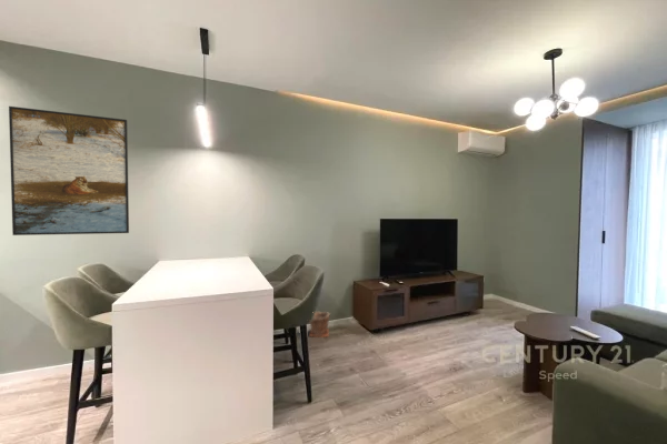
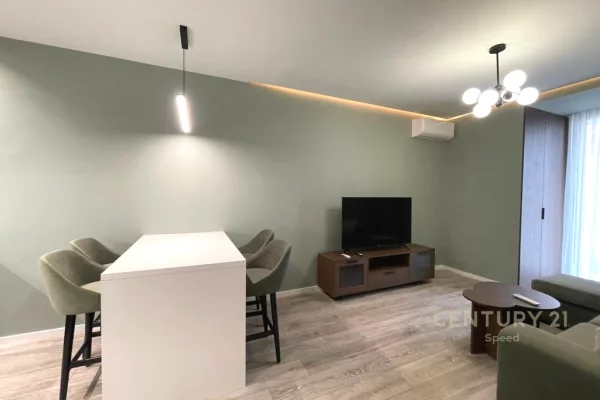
- plant pot (319, 323)
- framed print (73, 174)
